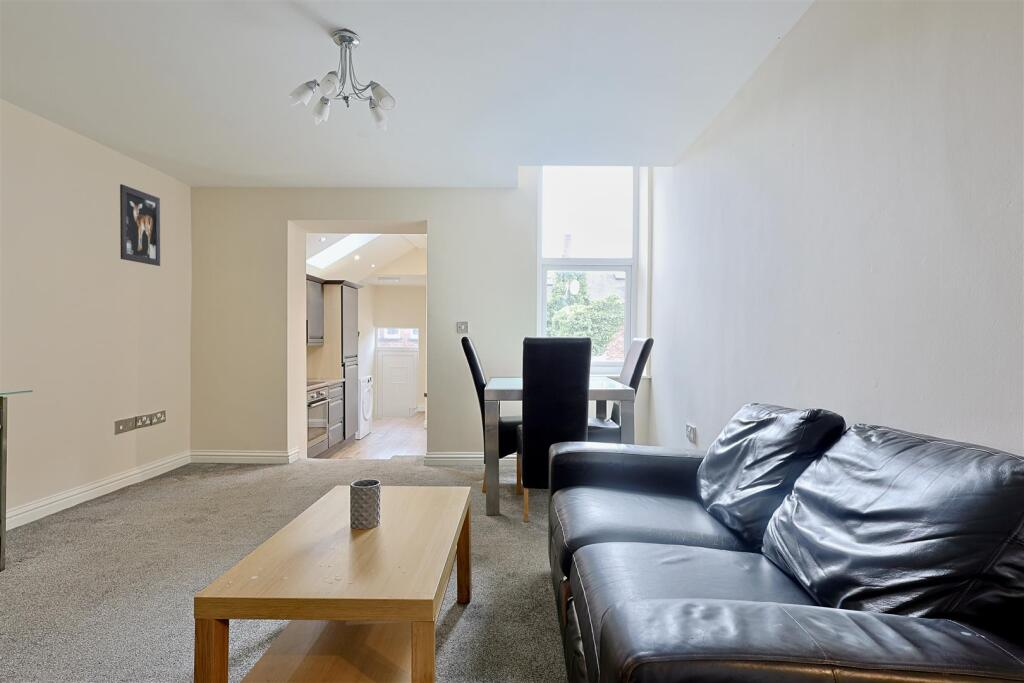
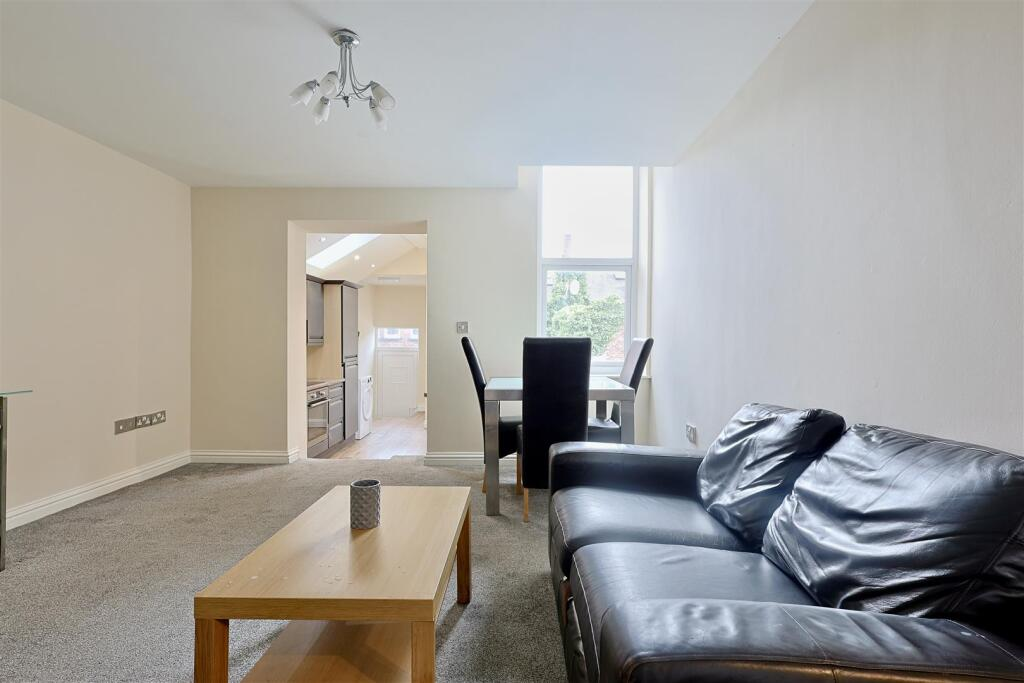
- wall art (141, 227)
